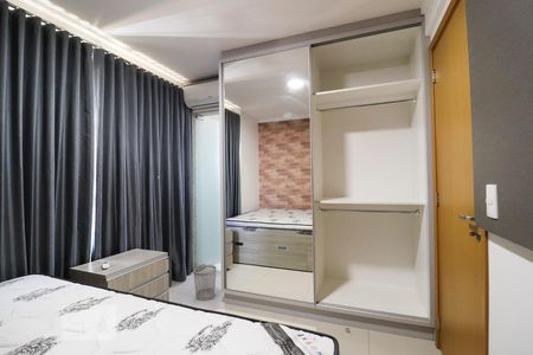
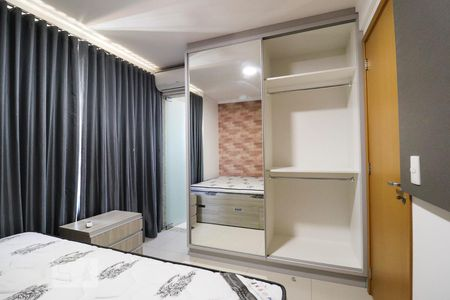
- wastebasket (205, 282)
